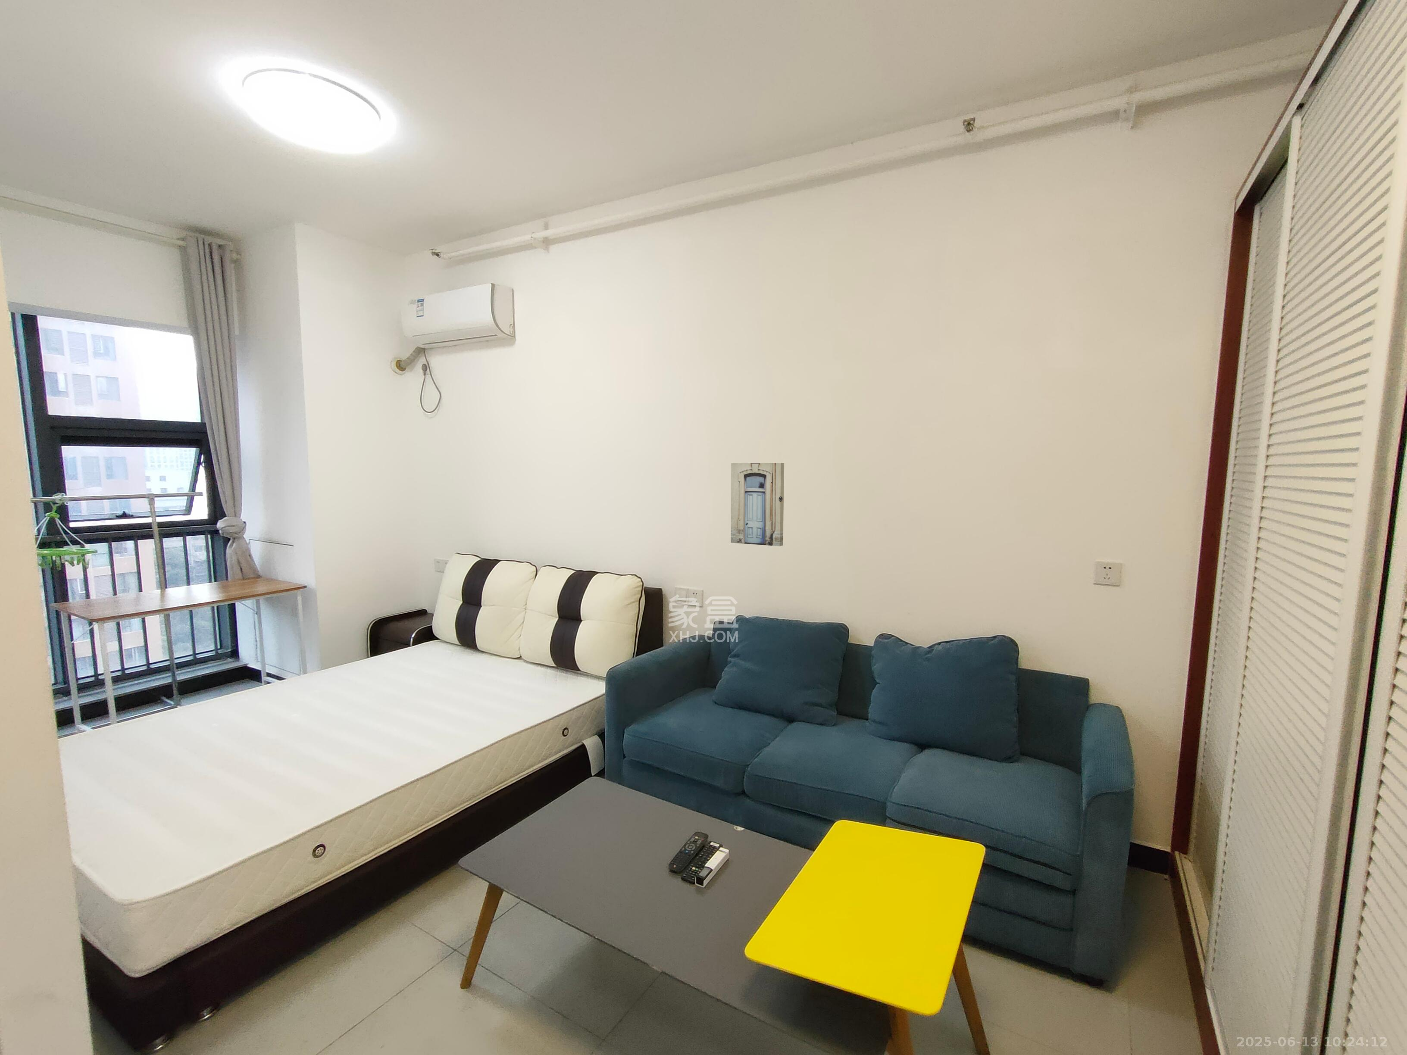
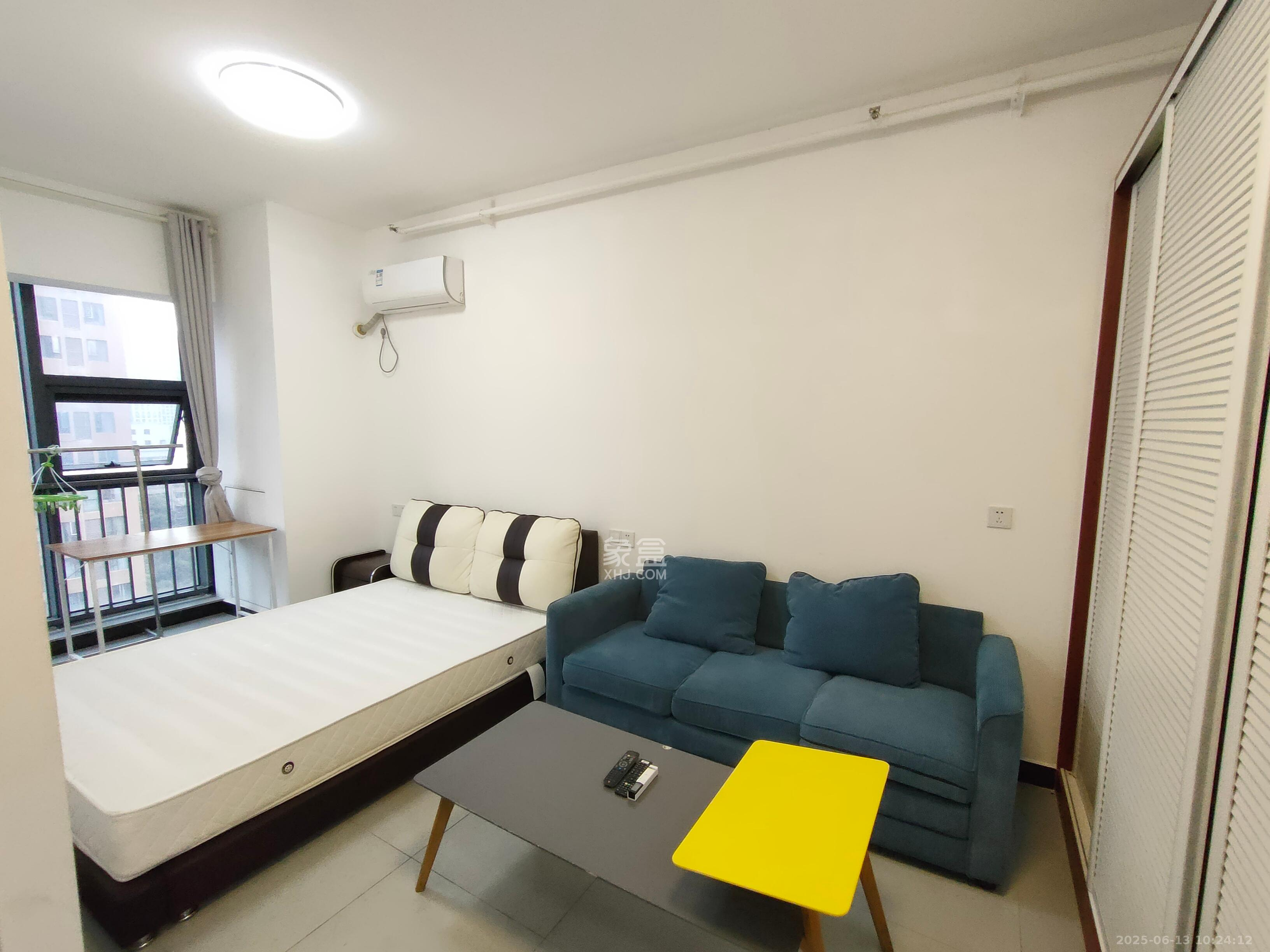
- wall art (757, 503)
